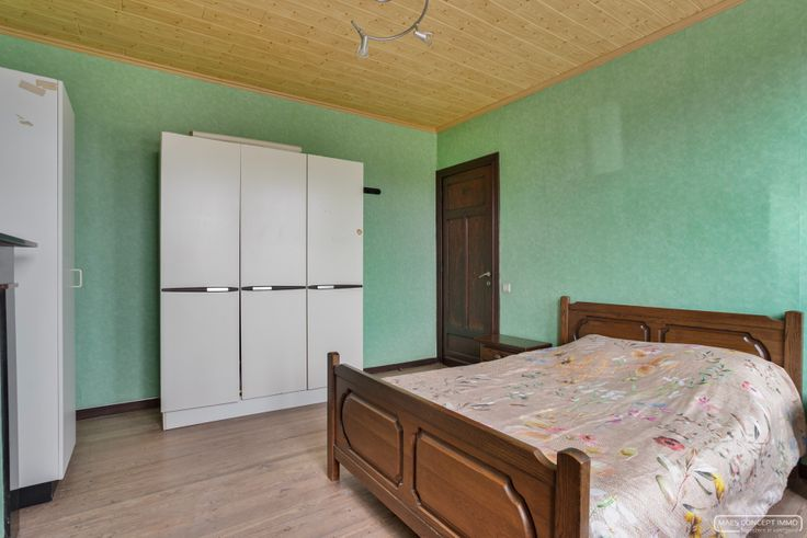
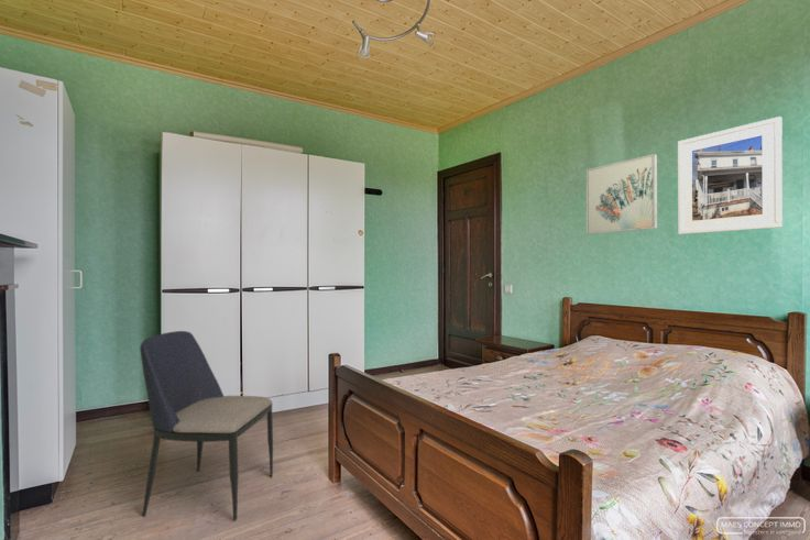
+ wall art (619, 197)
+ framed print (725, 180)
+ chair (207, 414)
